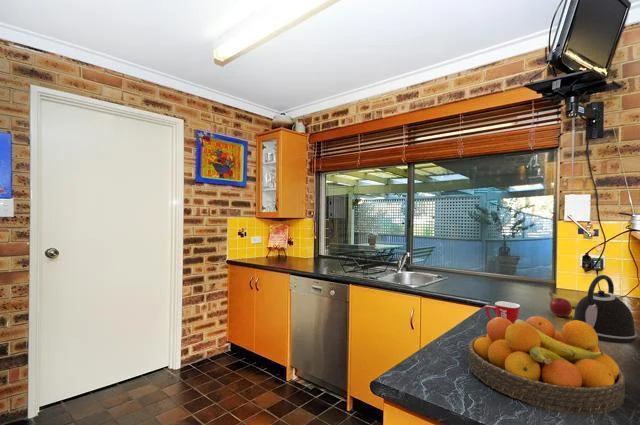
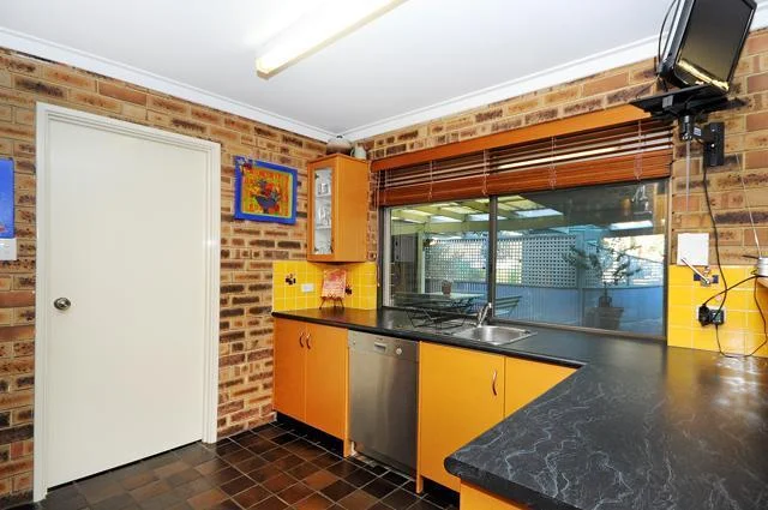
- apple (560, 307)
- mug (501, 316)
- kettle (602, 304)
- banana (571, 301)
- fruit bowl (538, 347)
